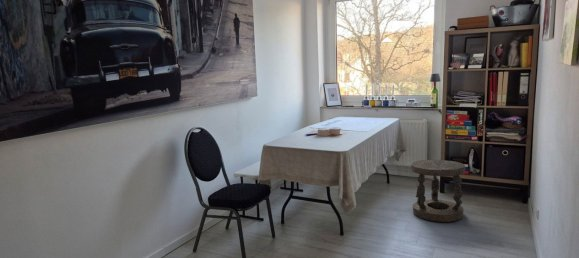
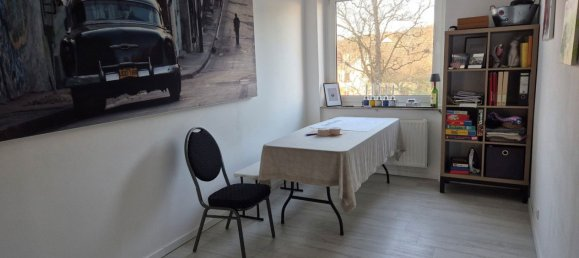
- stool (437, 188)
